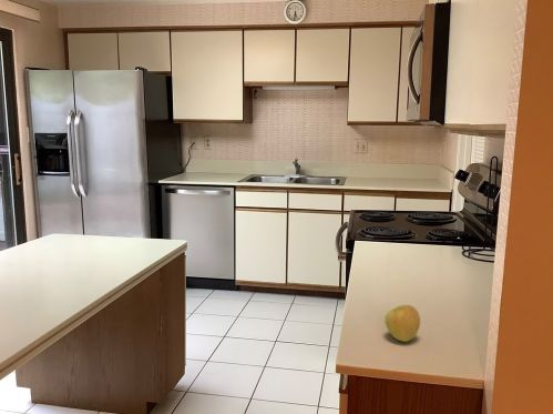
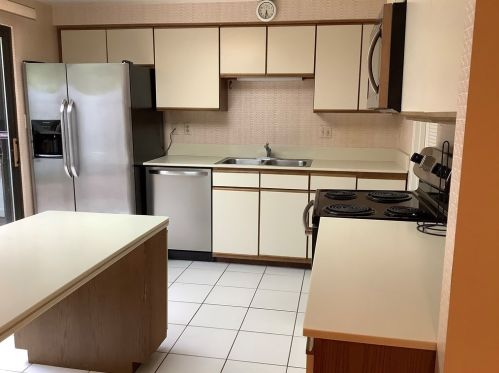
- apple (402, 322)
